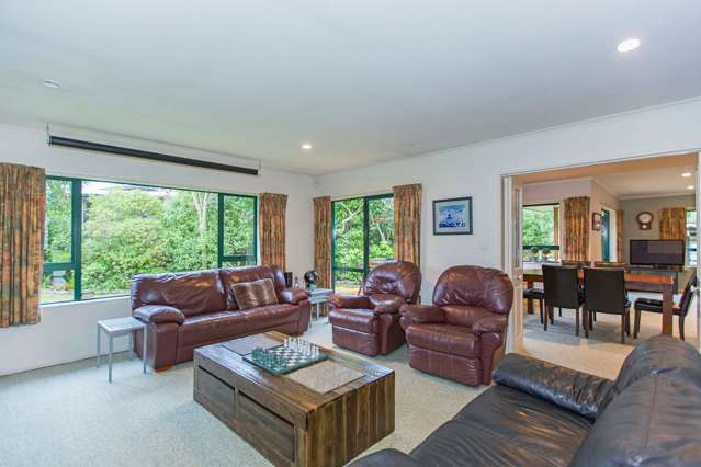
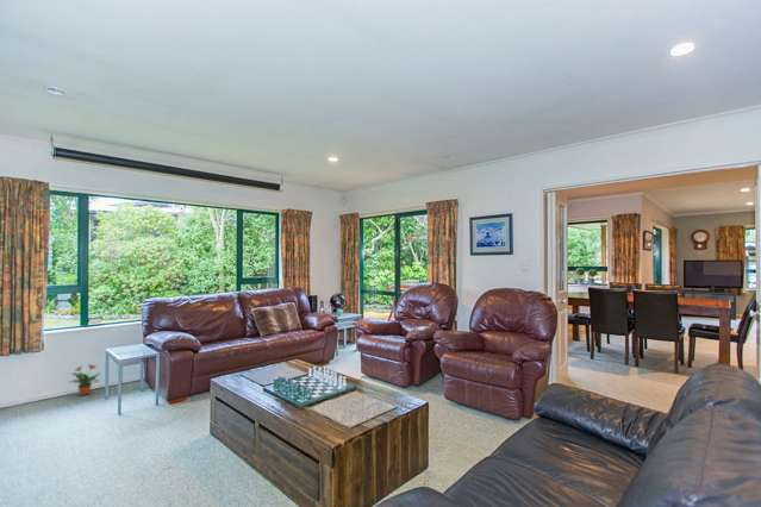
+ potted plant (85, 378)
